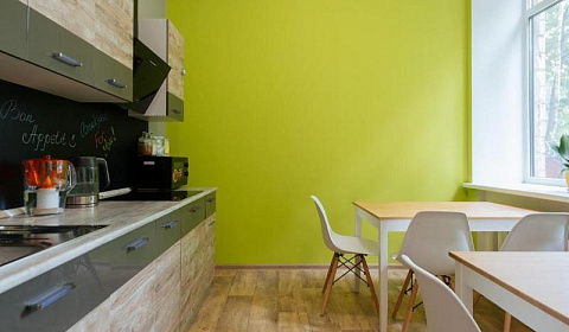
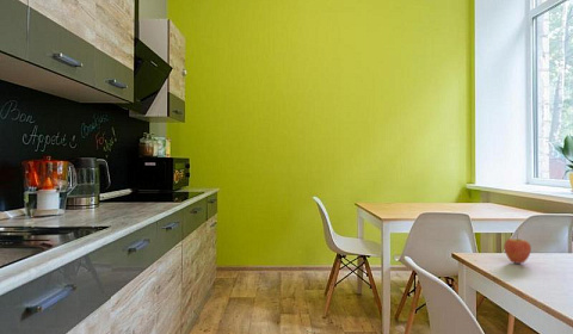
+ fruit (517, 247)
